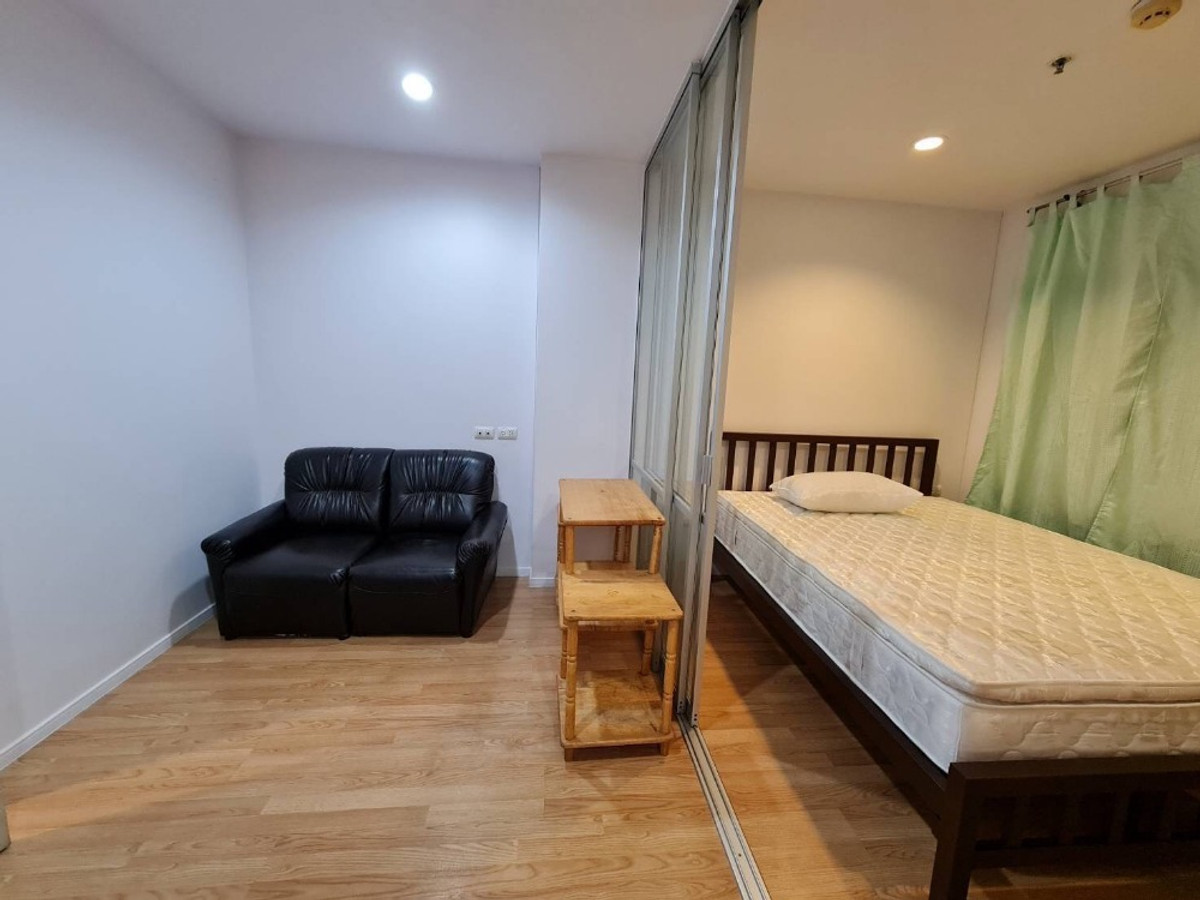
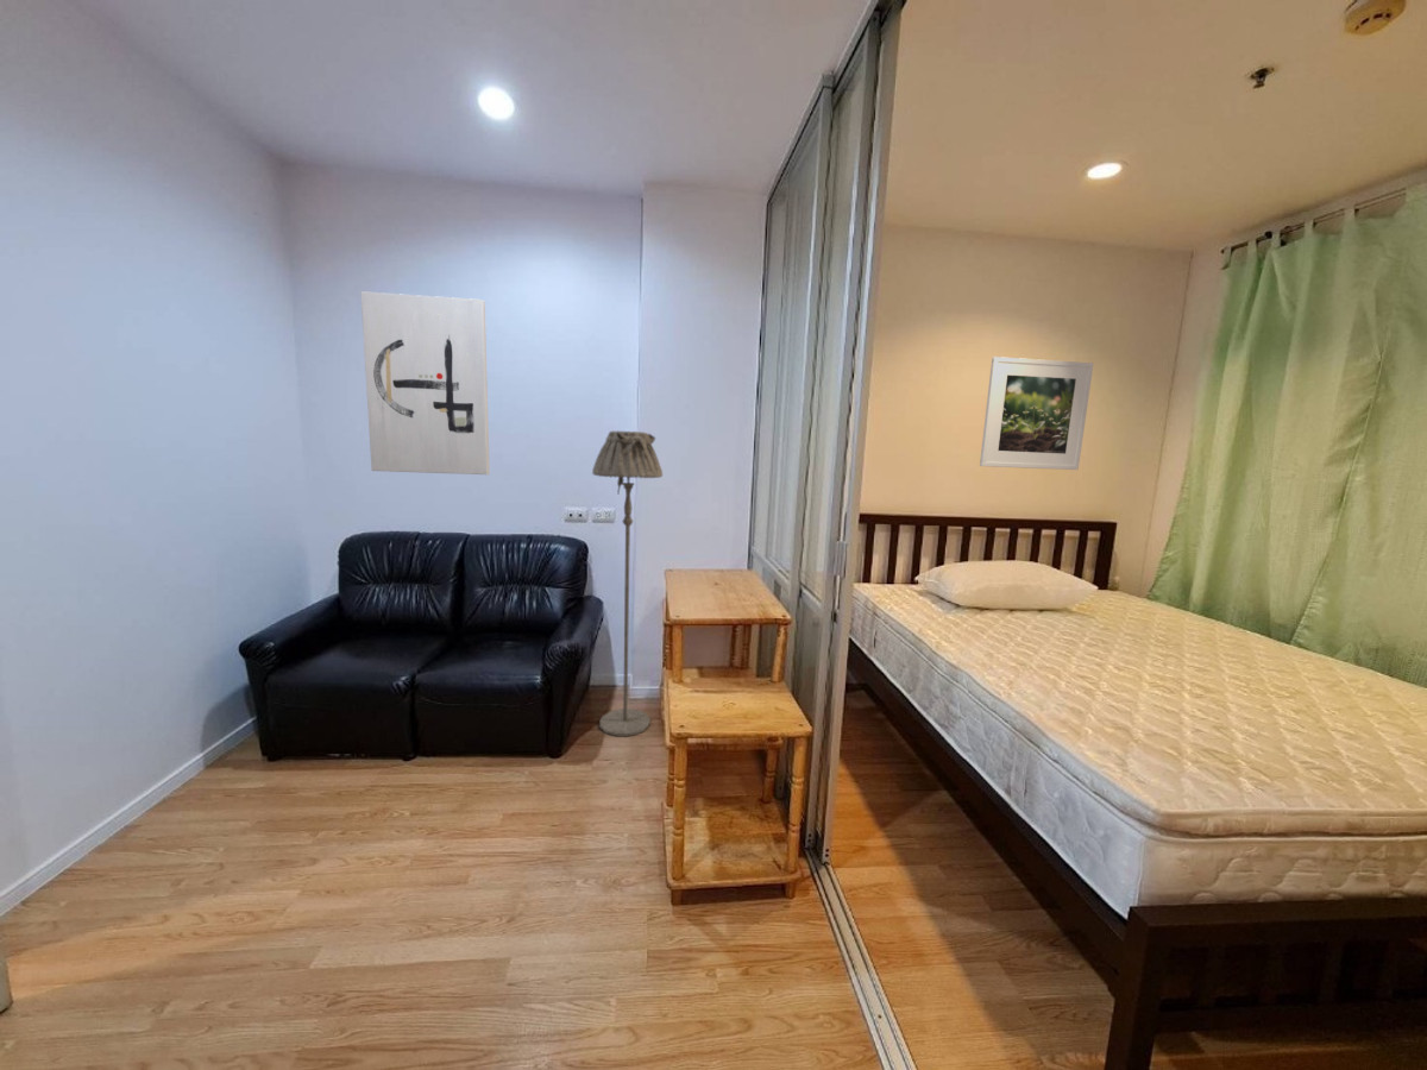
+ wall art (427, 386)
+ floor lamp (626, 584)
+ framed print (1036, 415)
